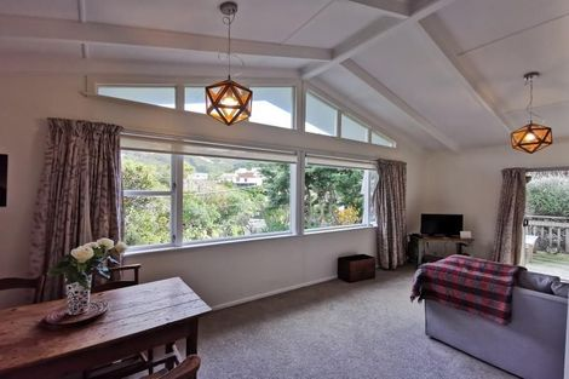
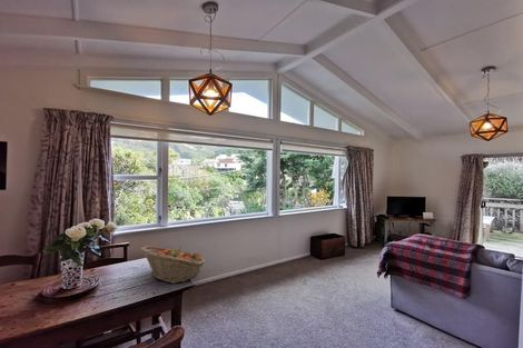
+ fruit basket (172, 259)
